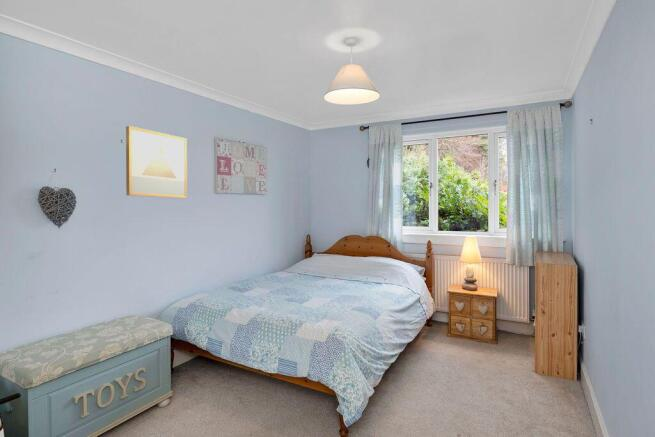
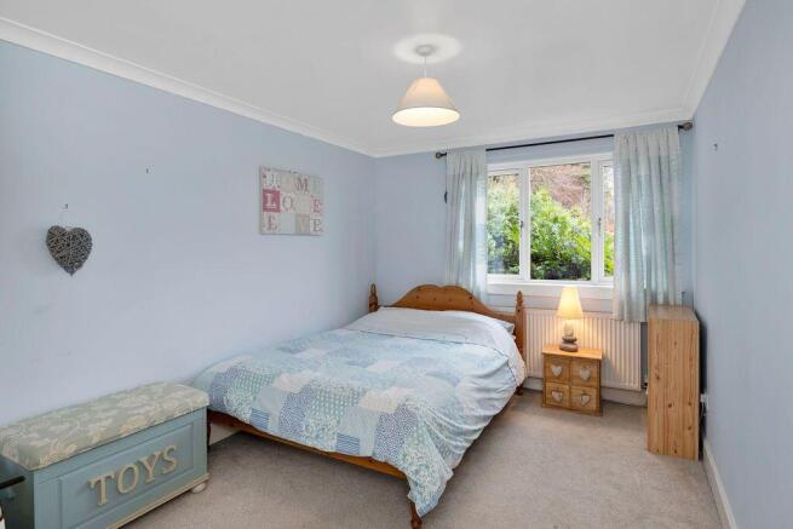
- wall art (158, 164)
